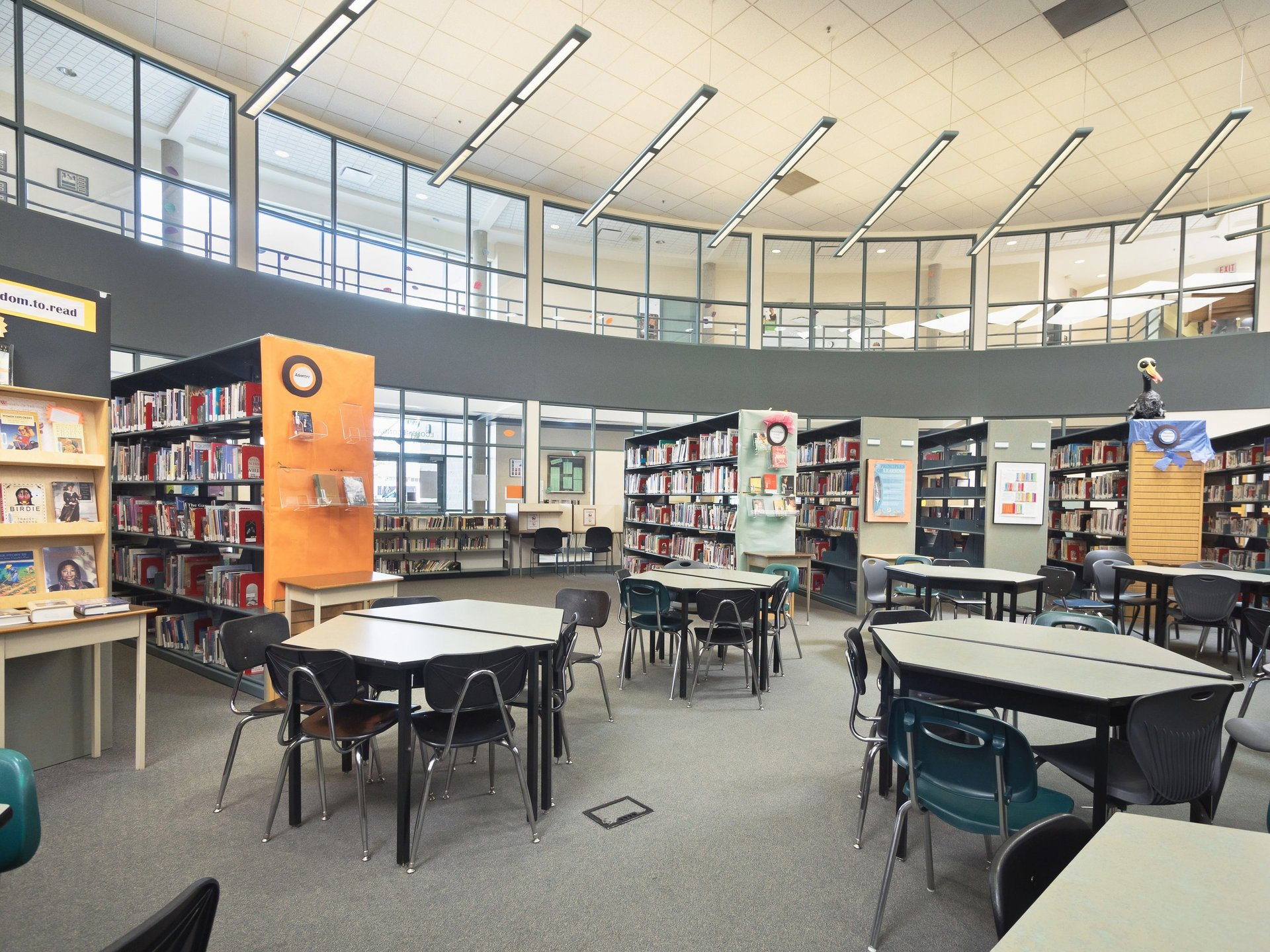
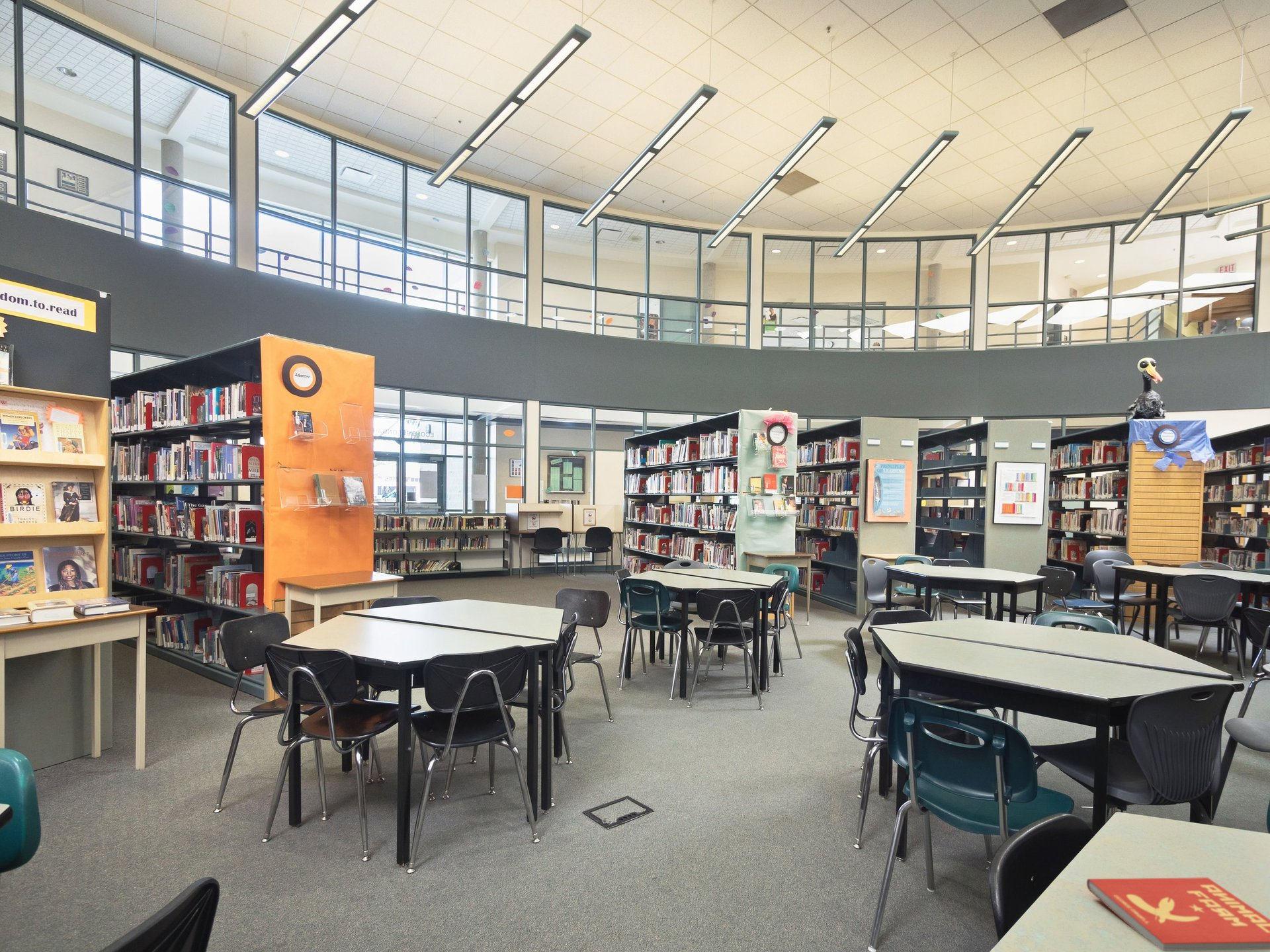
+ book (1186, 912)
